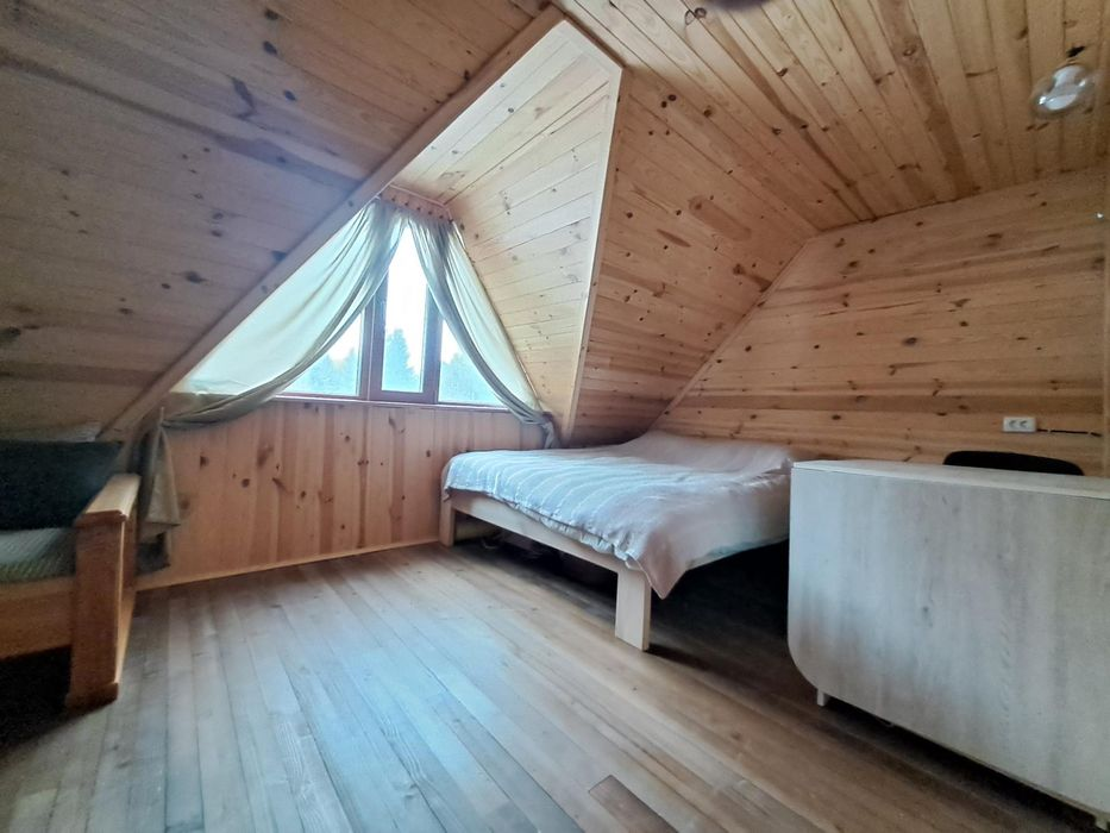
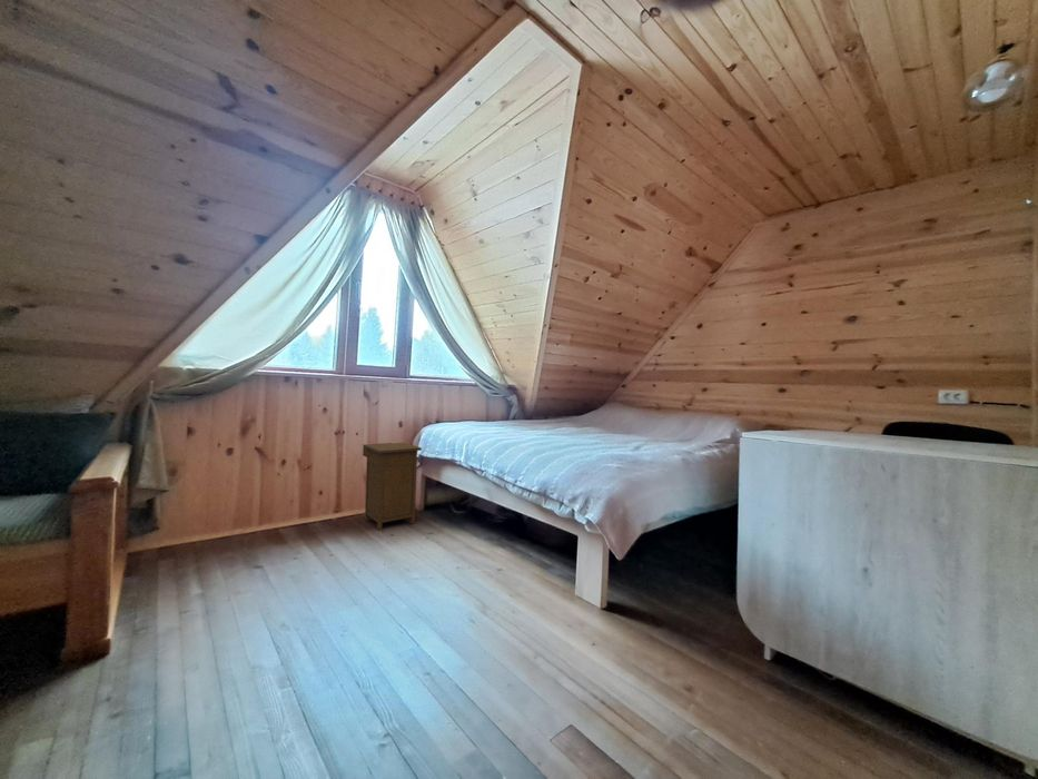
+ nightstand (387, 482)
